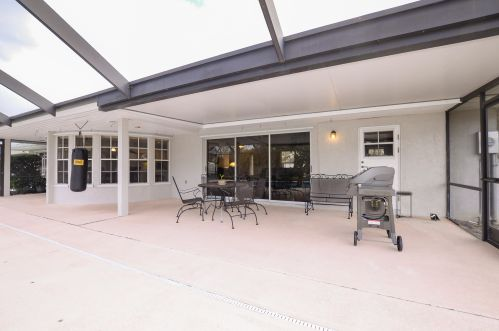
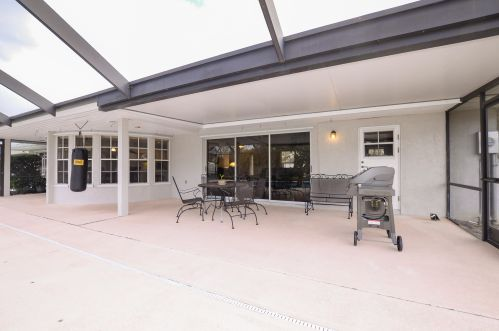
- side table (396, 204)
